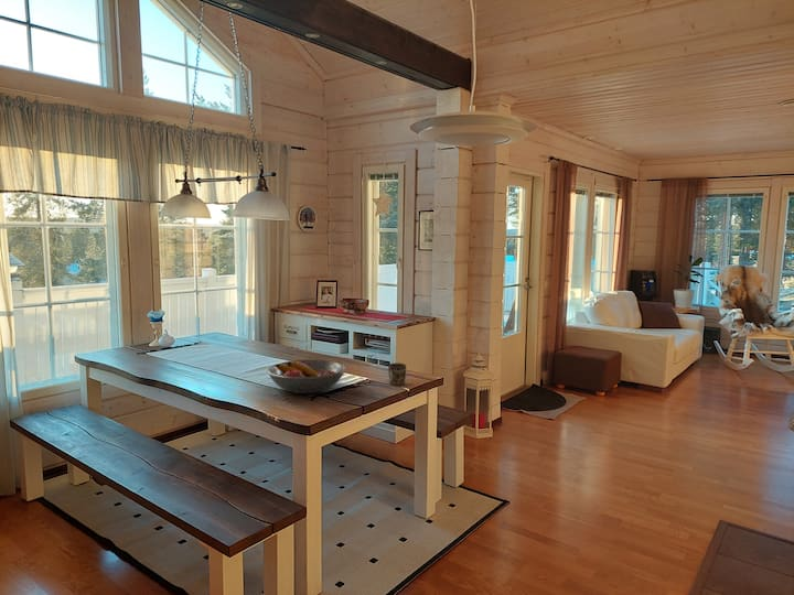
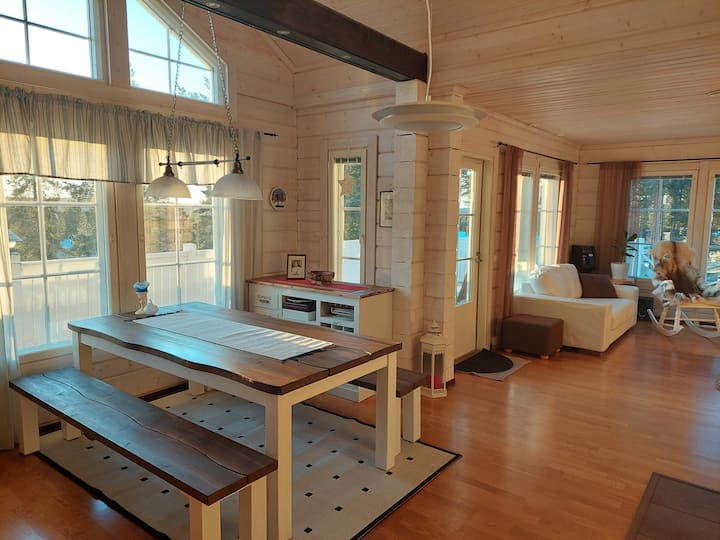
- fruit bowl (307, 376)
- mug (395, 372)
